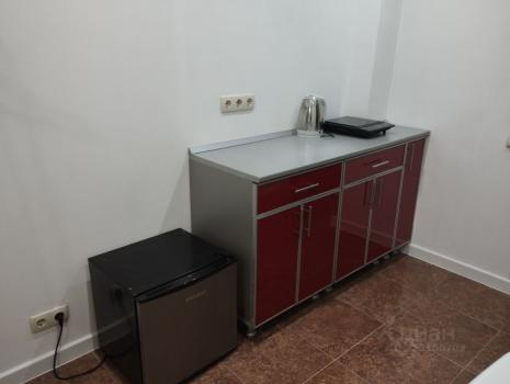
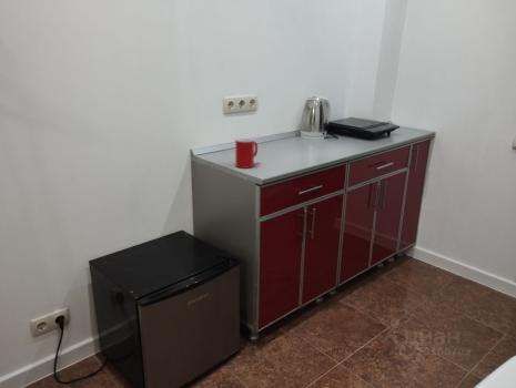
+ cup (247, 152)
